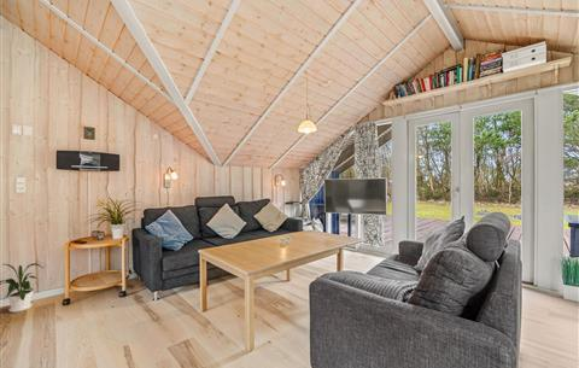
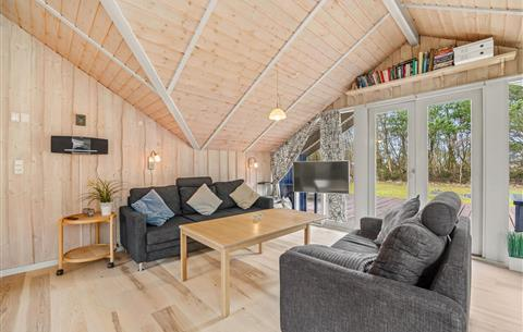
- house plant (18, 285)
